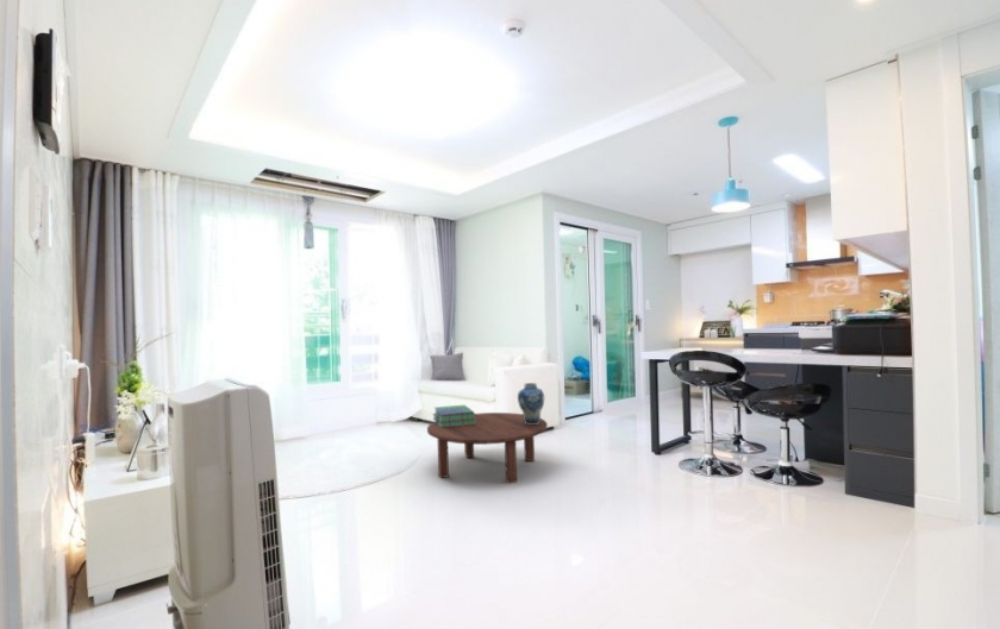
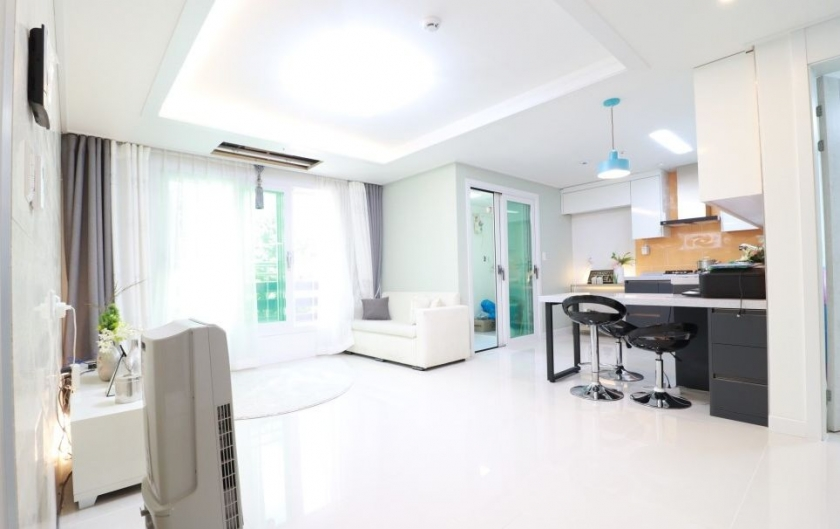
- coffee table (486, 444)
- vase (531, 403)
- stack of books (454, 415)
